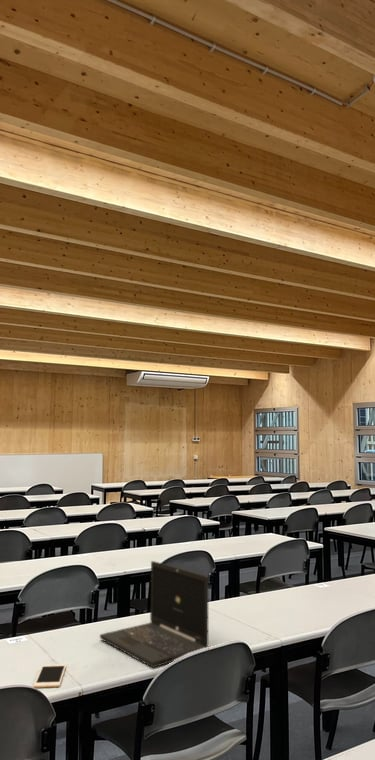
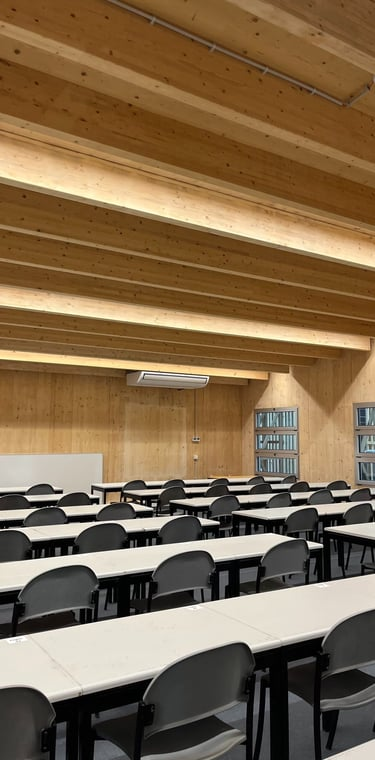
- laptop (152, 608)
- cell phone (50, 675)
